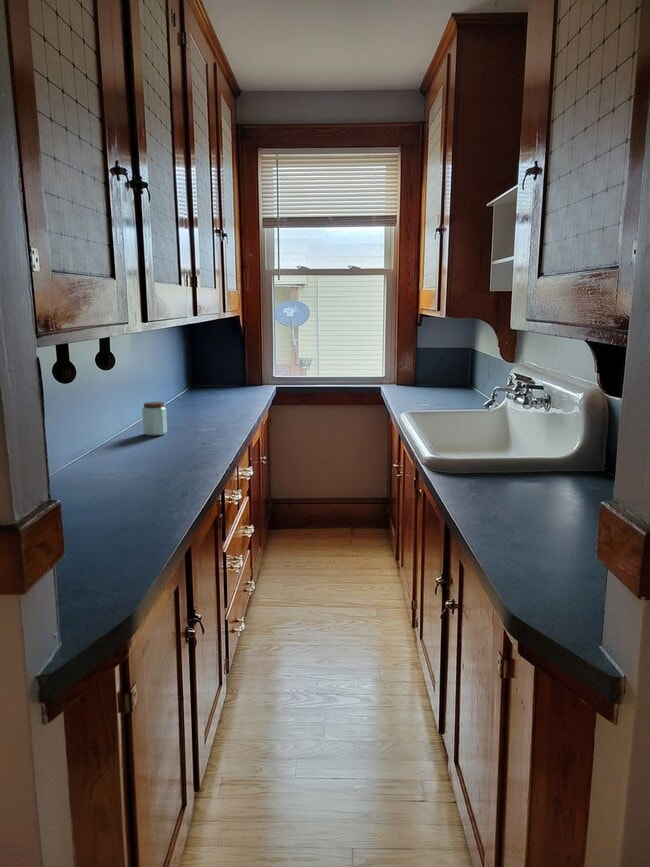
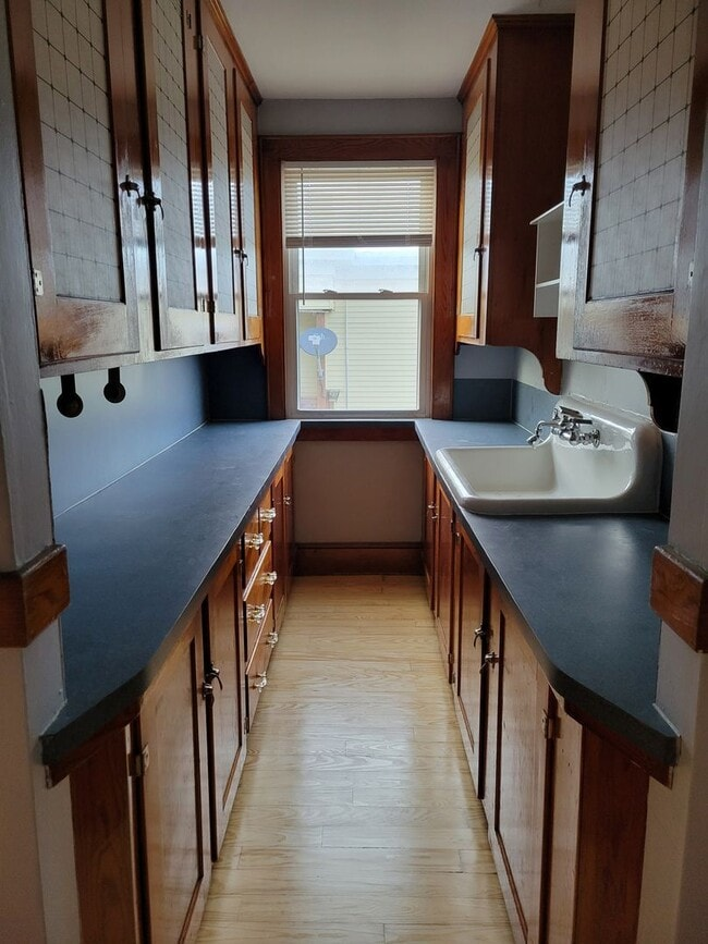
- peanut butter (154, 418)
